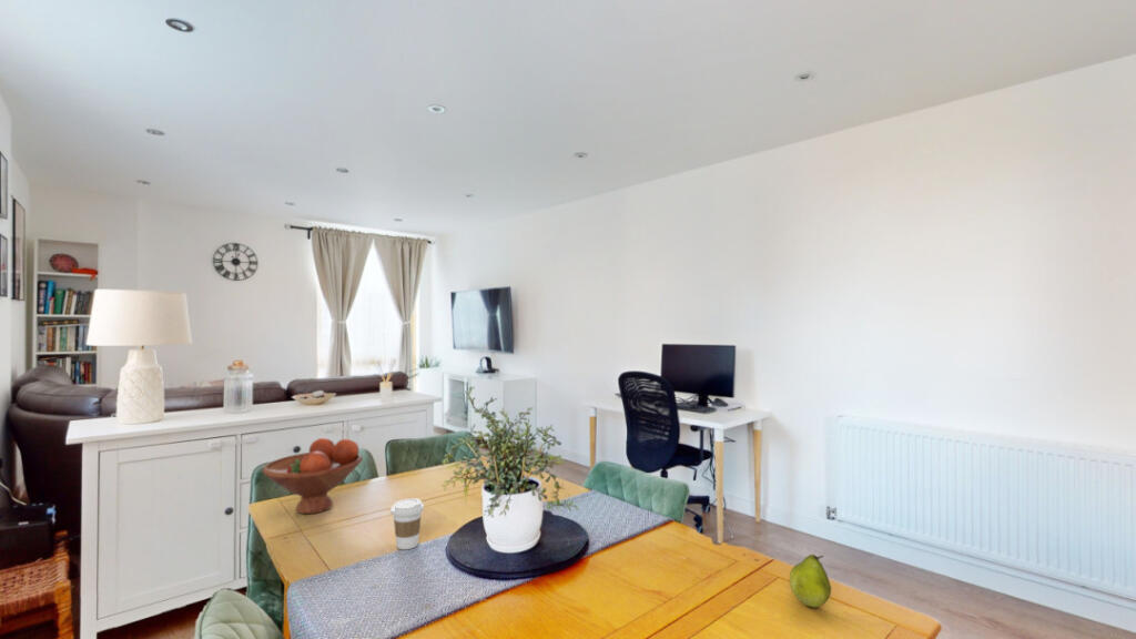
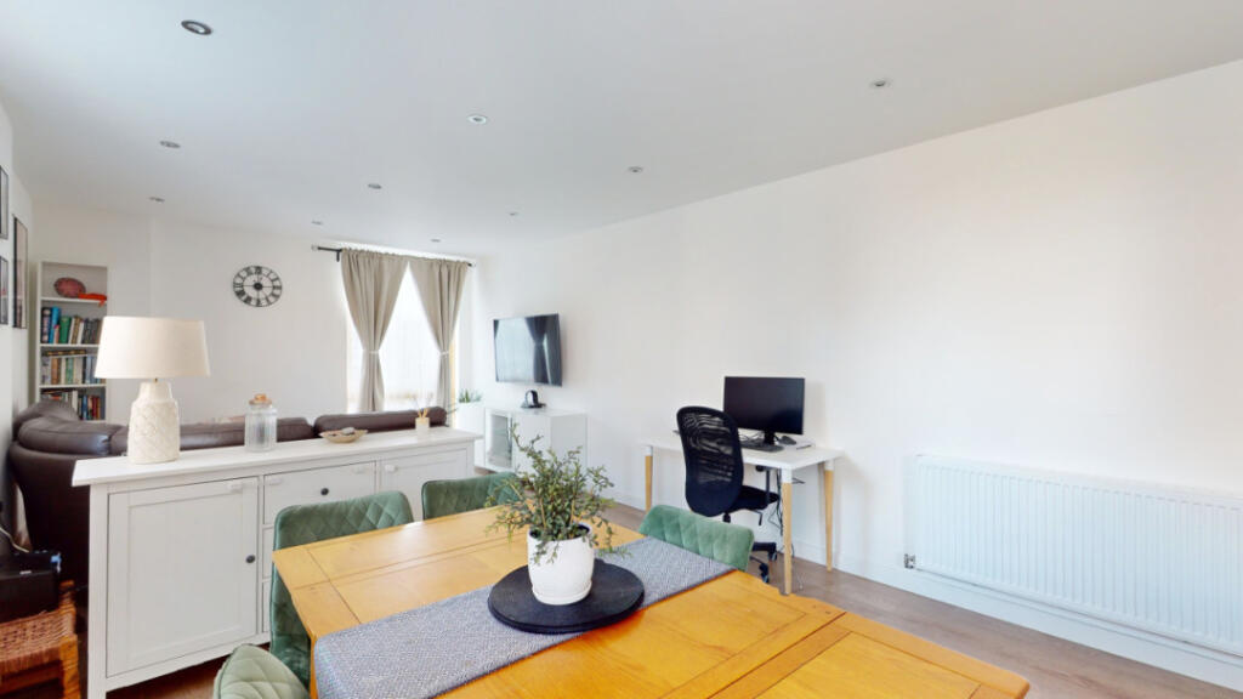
- coffee cup (407, 523)
- fruit (810, 579)
- fruit bowl (314, 476)
